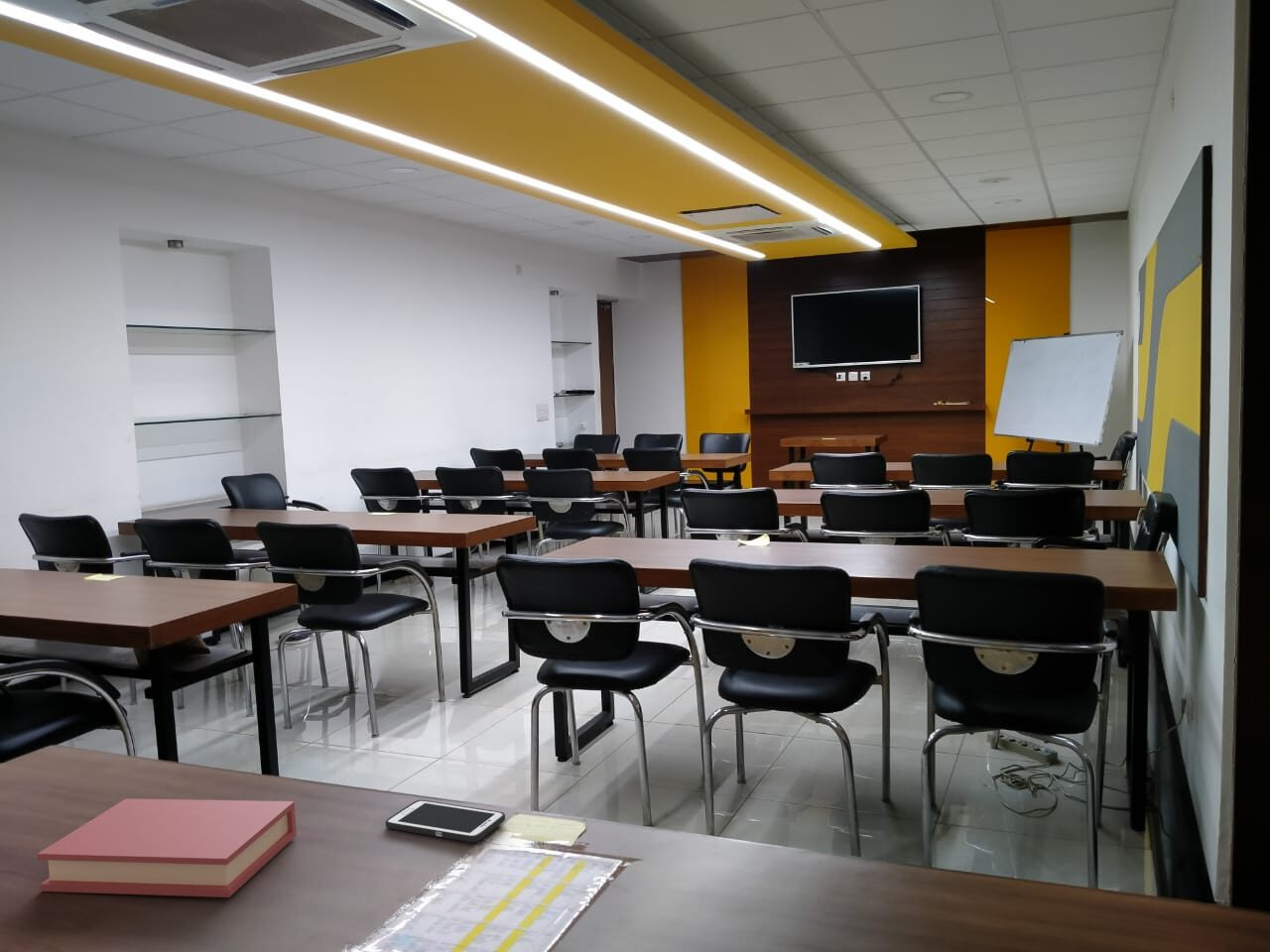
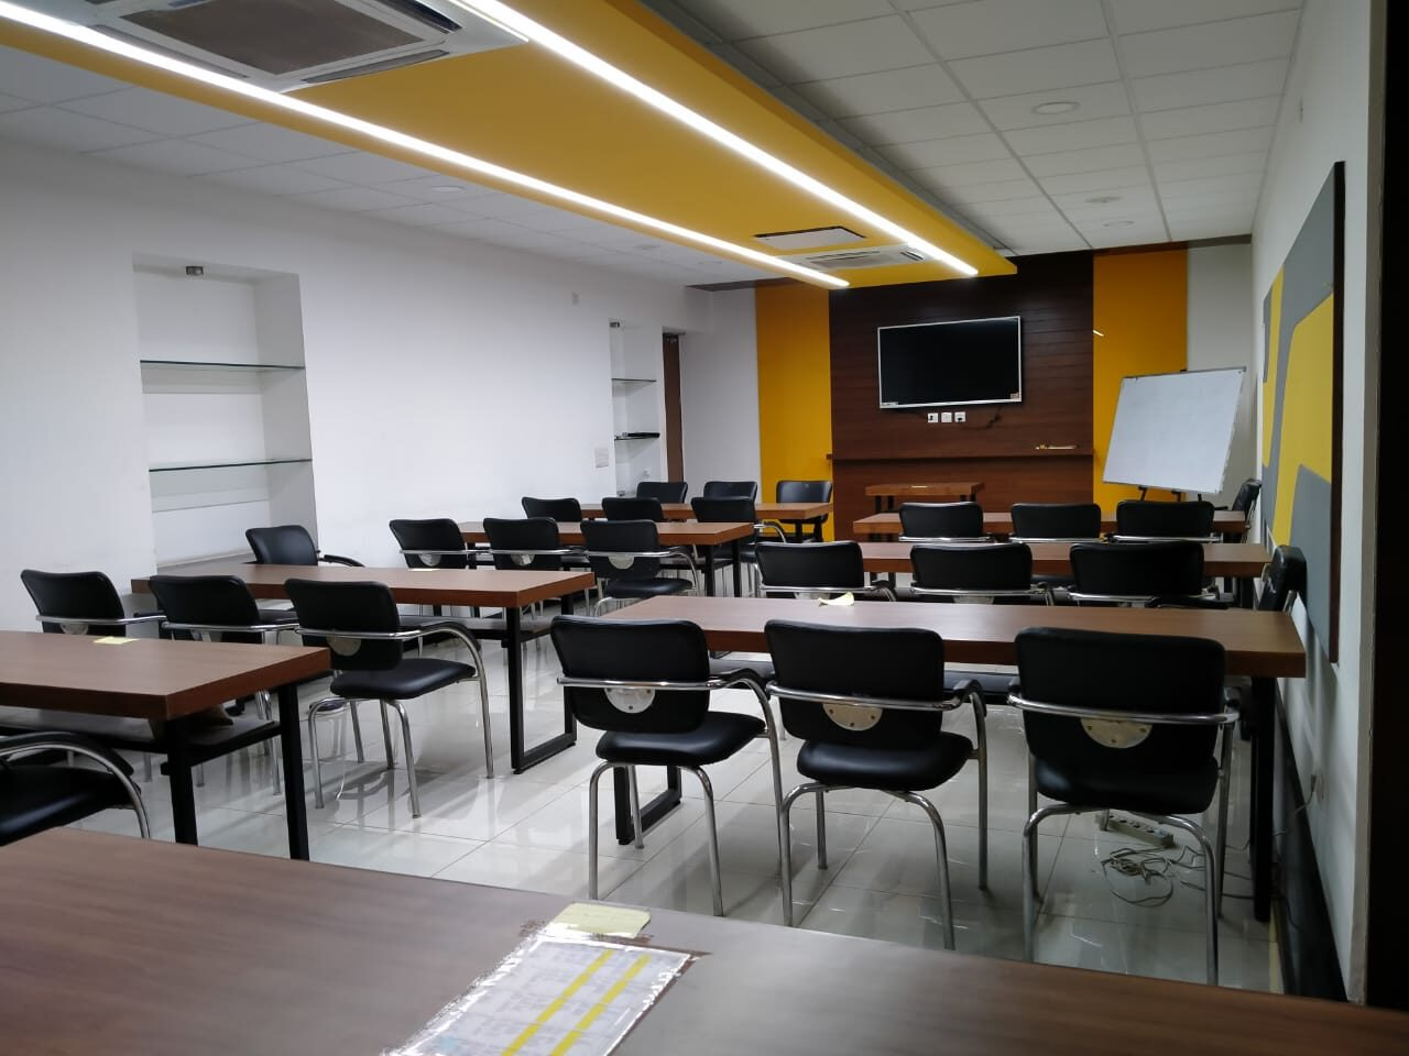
- book (174, 844)
- cell phone (445, 820)
